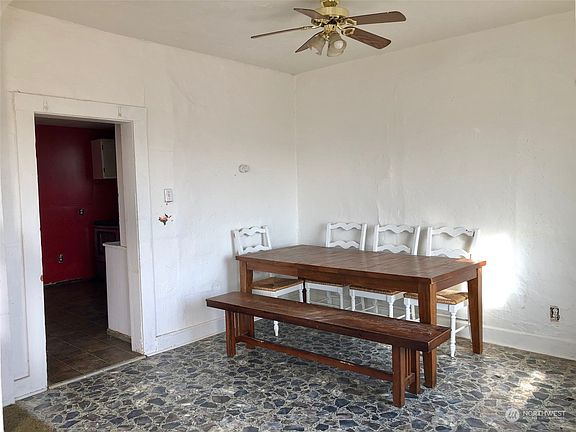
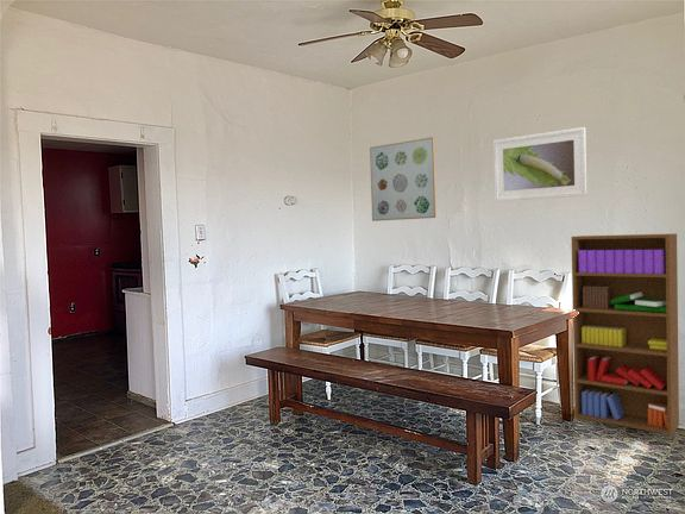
+ wall art (401, 181)
+ bookshelf (623, 328)
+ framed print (538, 167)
